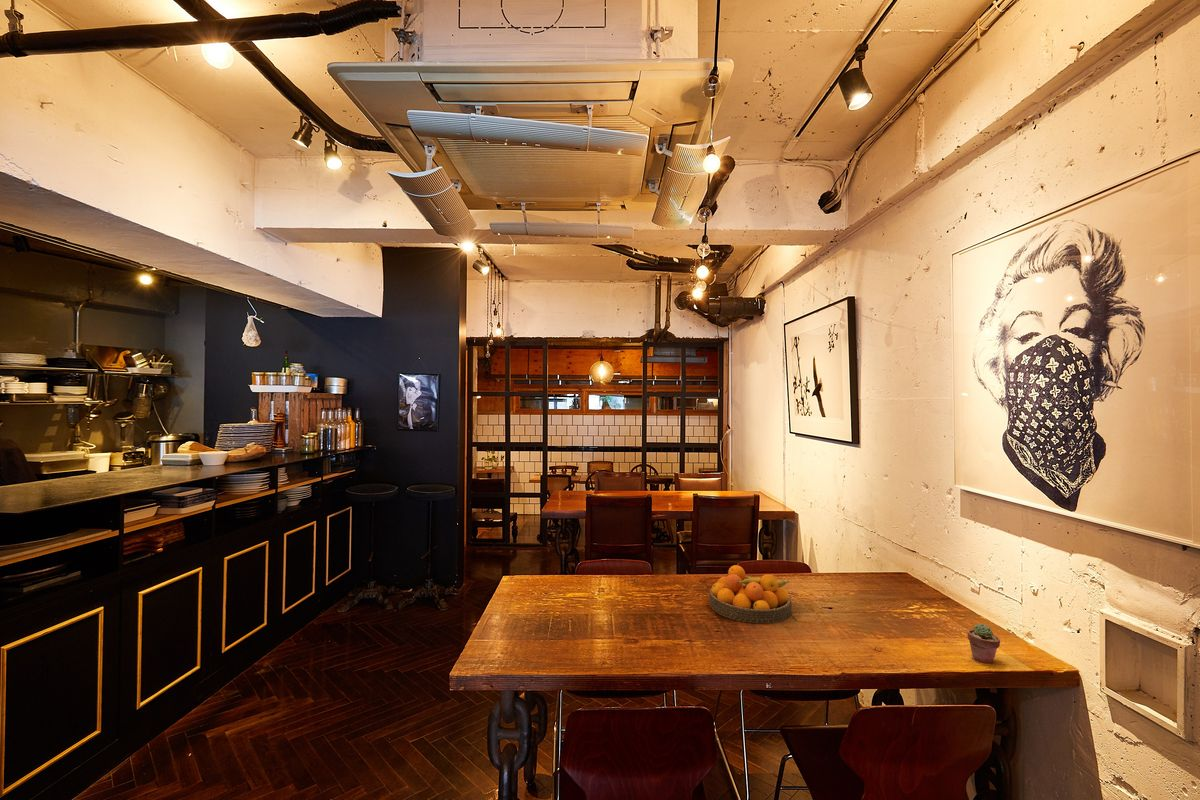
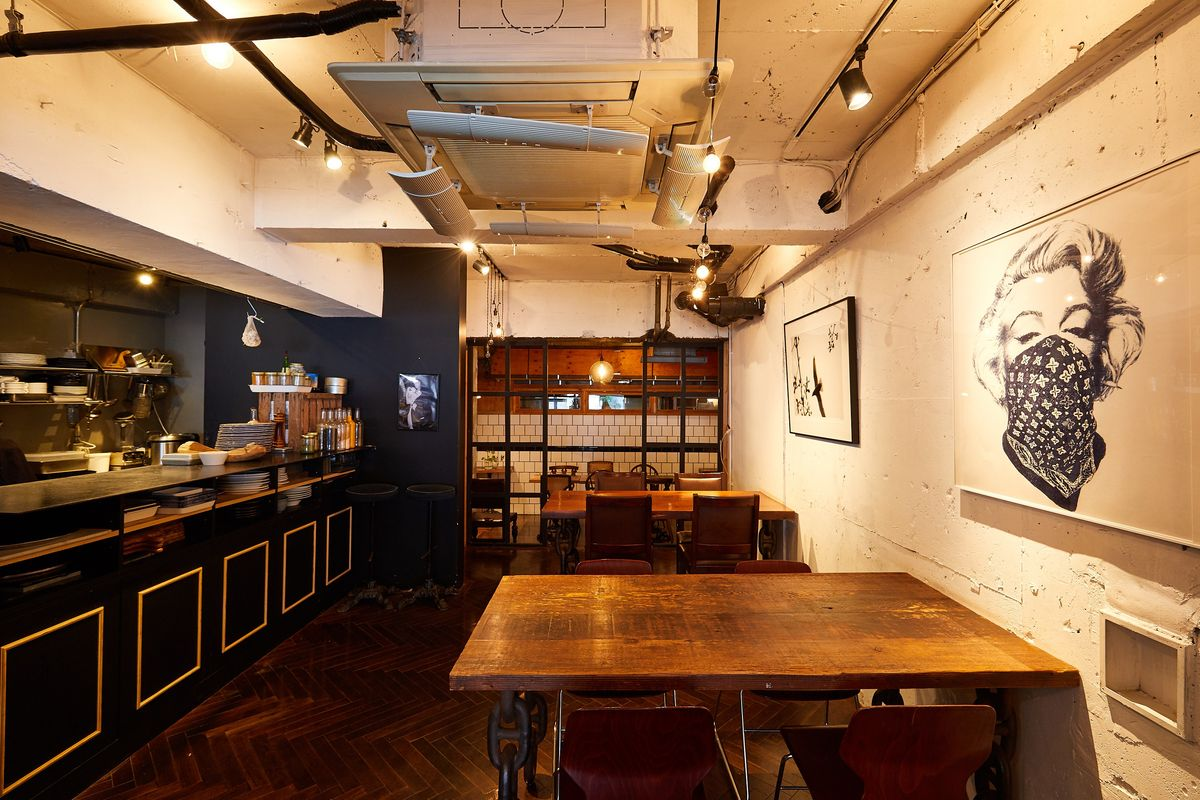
- fruit bowl (749, 589)
- potted succulent (983, 642)
